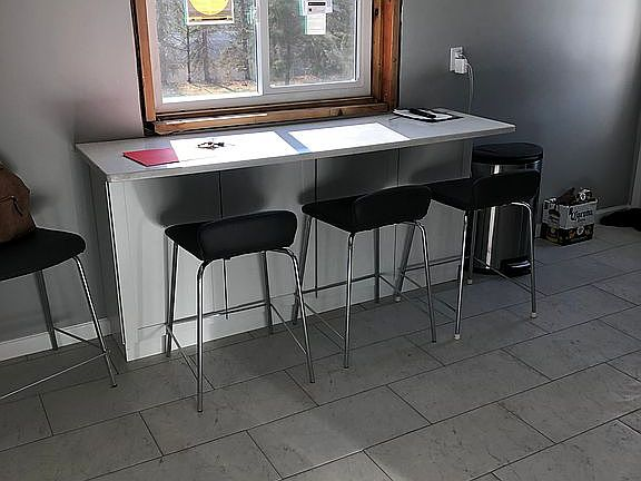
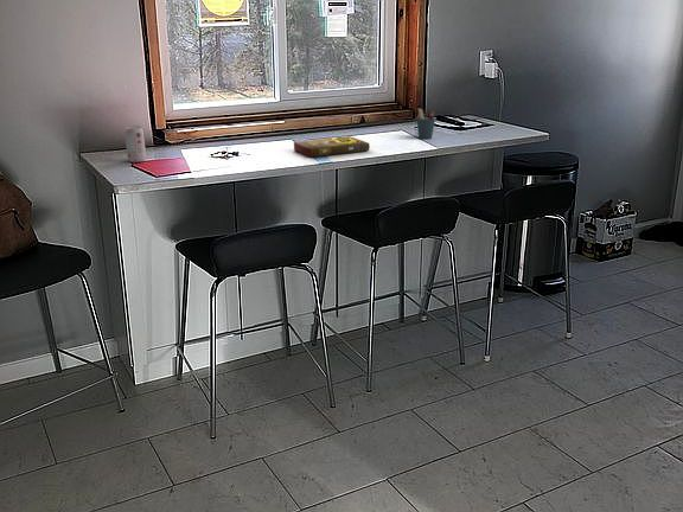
+ book (331, 146)
+ pen holder (425, 122)
+ beverage can (135, 143)
